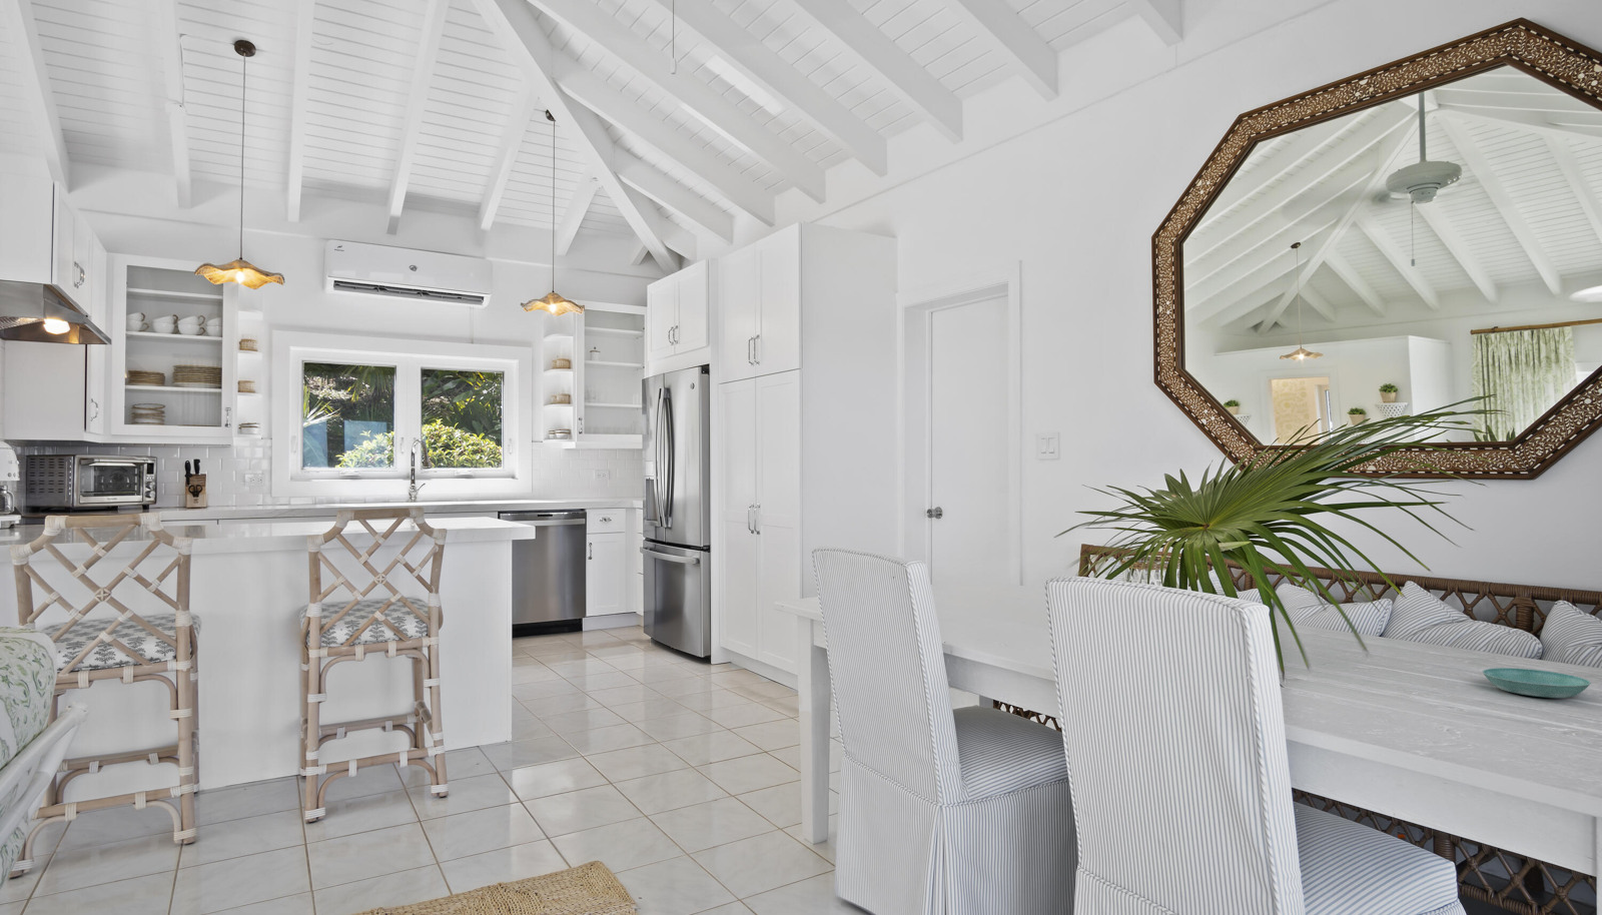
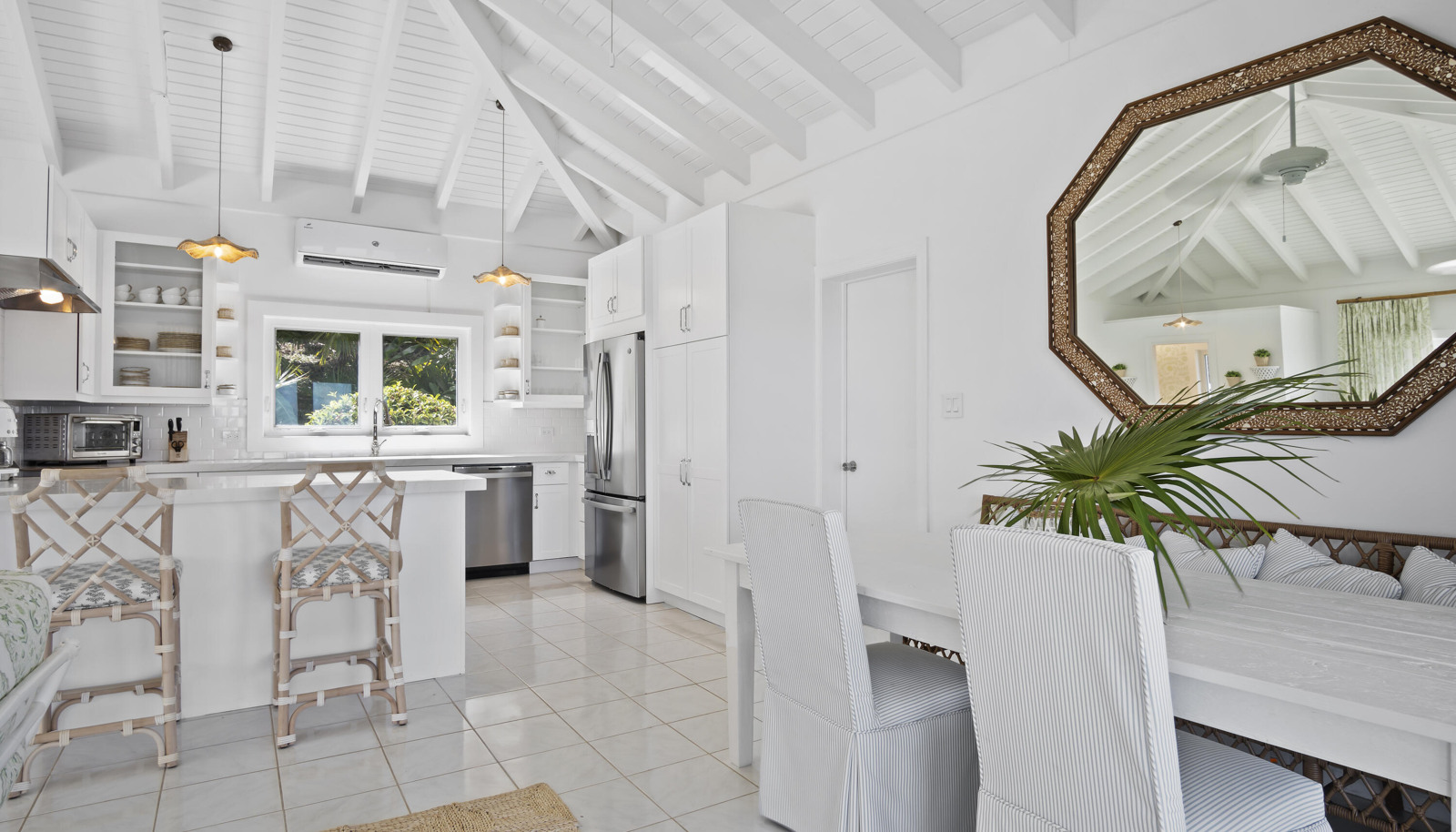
- saucer (1535, 683)
